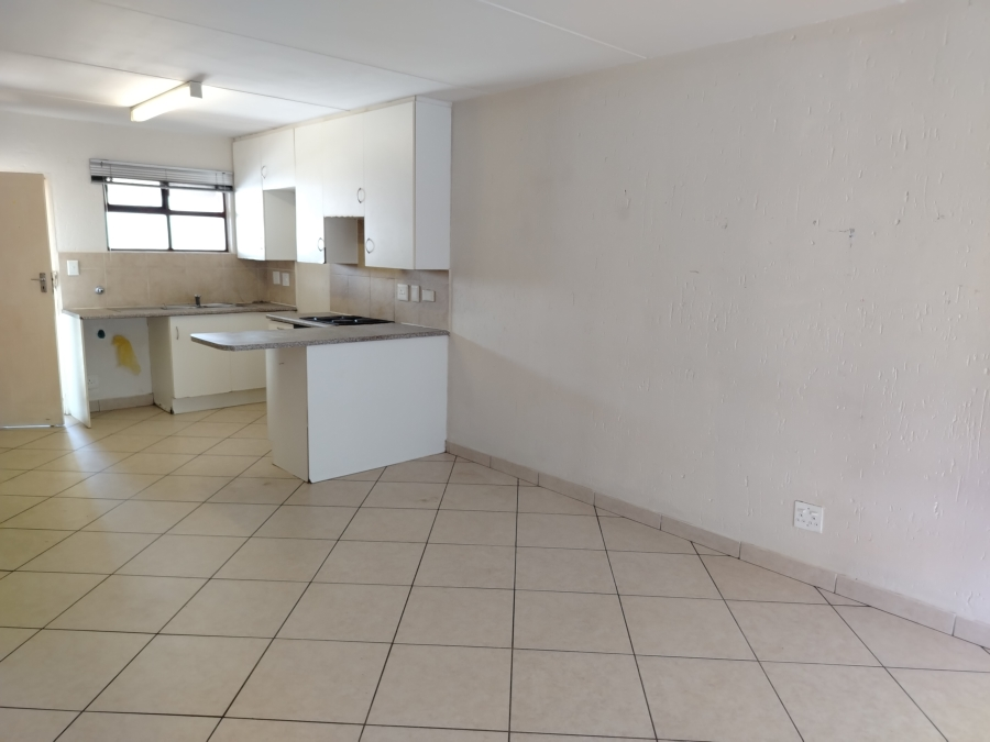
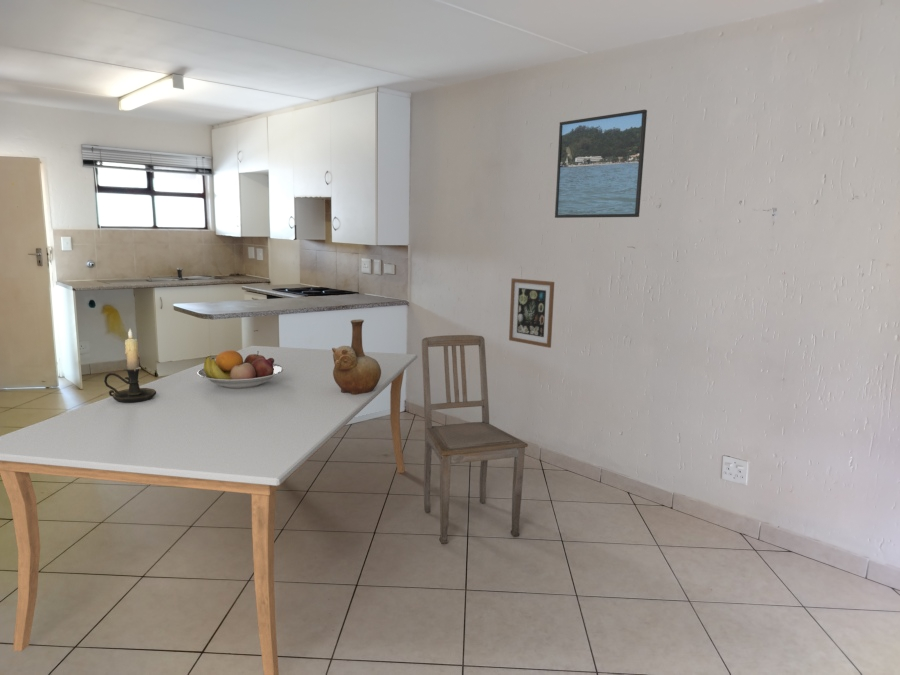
+ wall art (530, 312)
+ dining chair (469, 434)
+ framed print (597, 167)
+ fruit bowl (241, 366)
+ candle holder (127, 362)
+ vase (354, 355)
+ dining table (262, 463)
